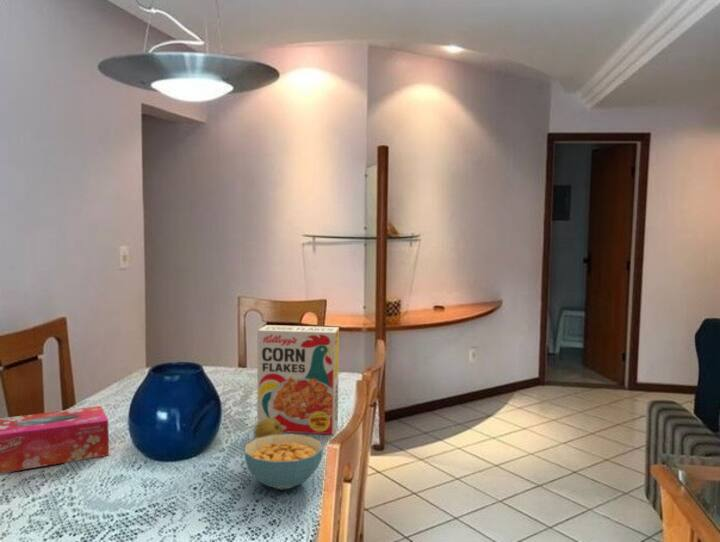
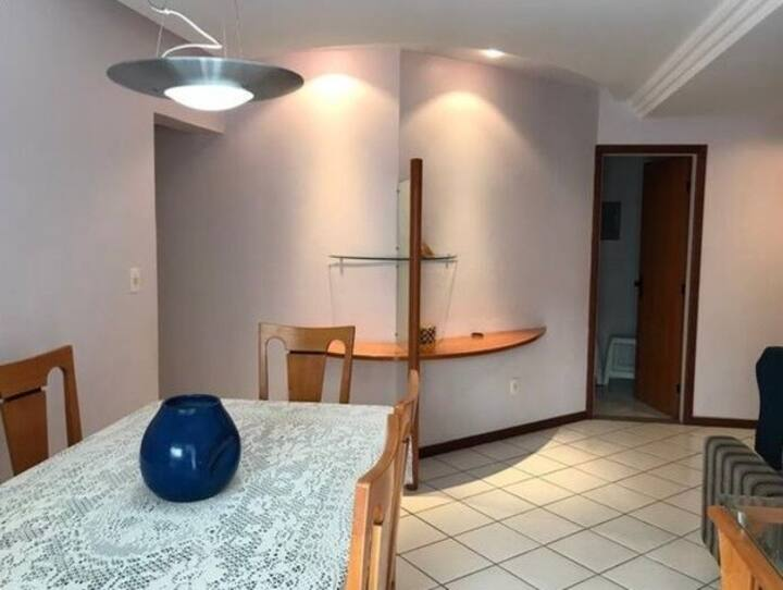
- fruit (268, 432)
- cereal bowl (283, 465)
- tissue box (48, 437)
- cereal box (298, 378)
